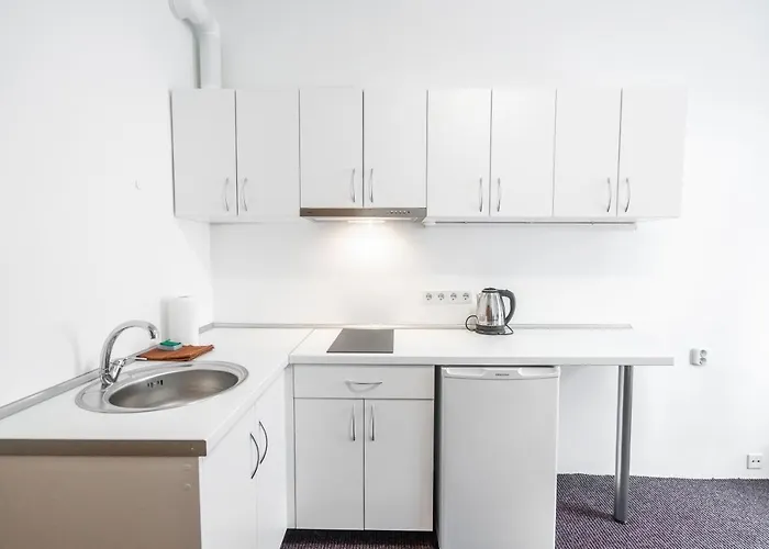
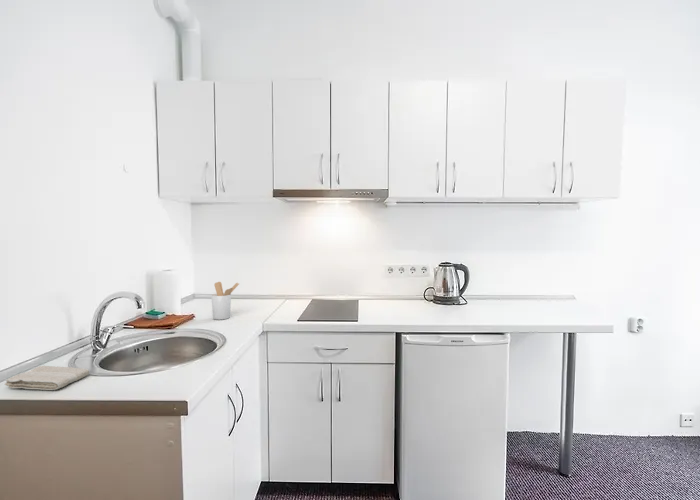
+ washcloth (48, 376)
+ utensil holder (226, 299)
